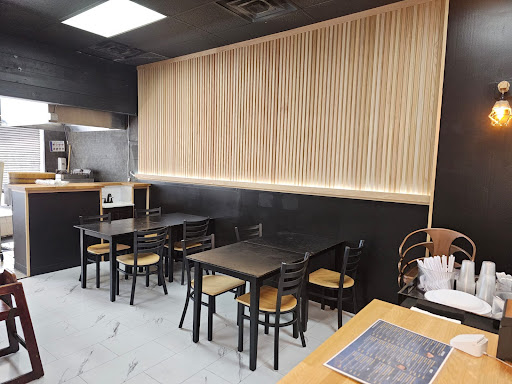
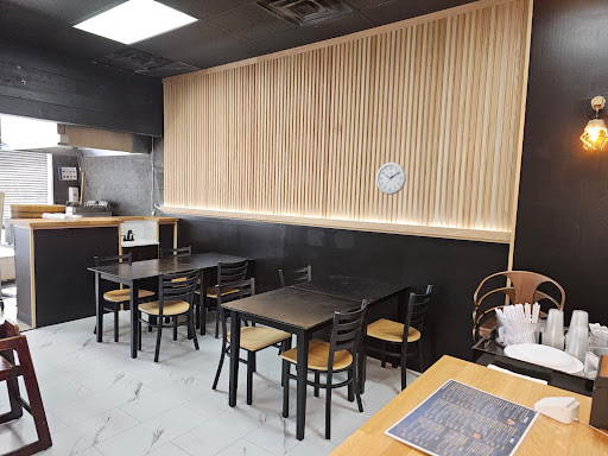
+ wall clock (390, 178)
